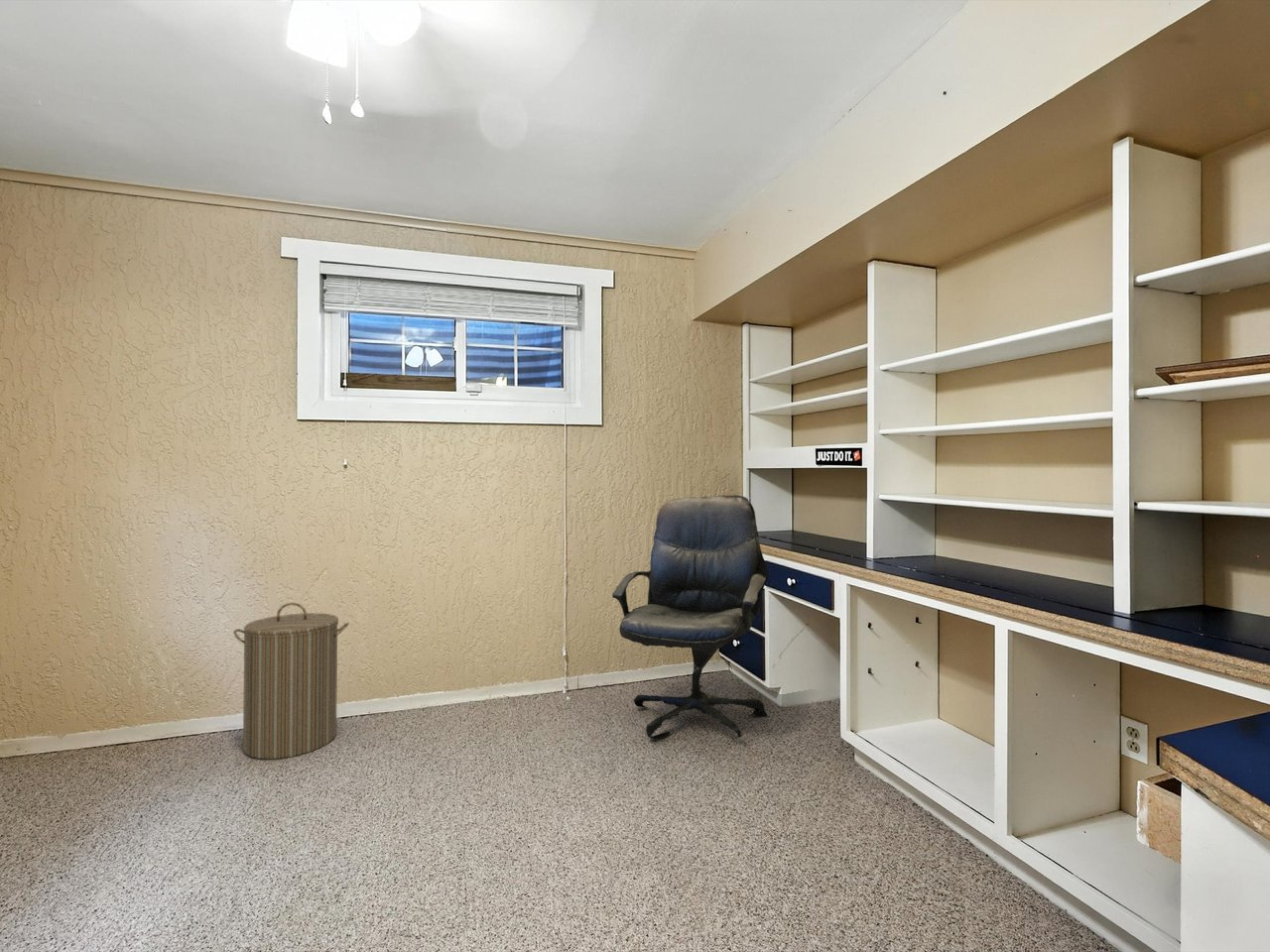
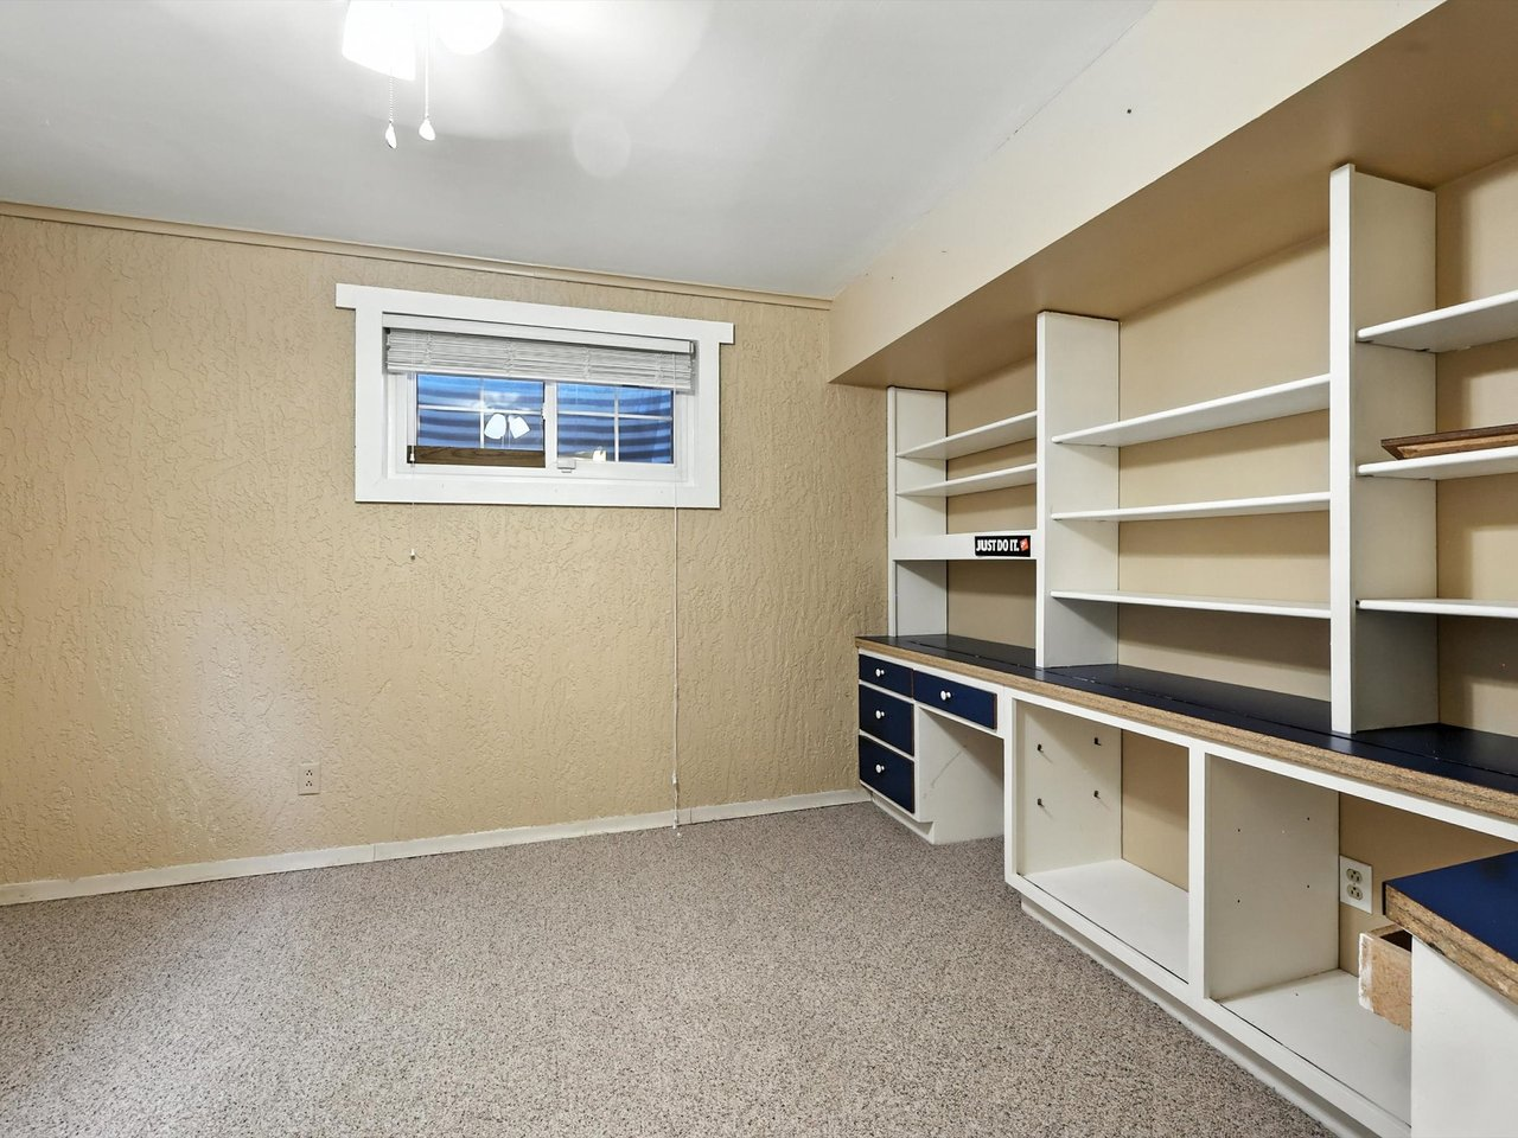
- laundry hamper (292, 671)
- office chair (692, 607)
